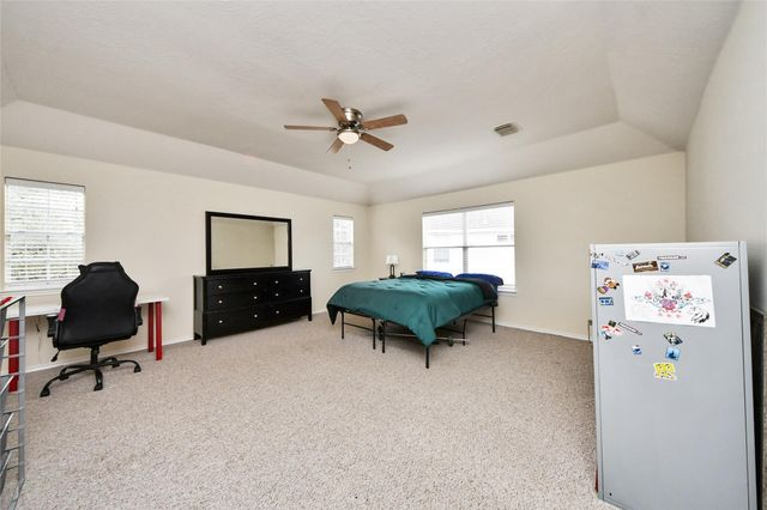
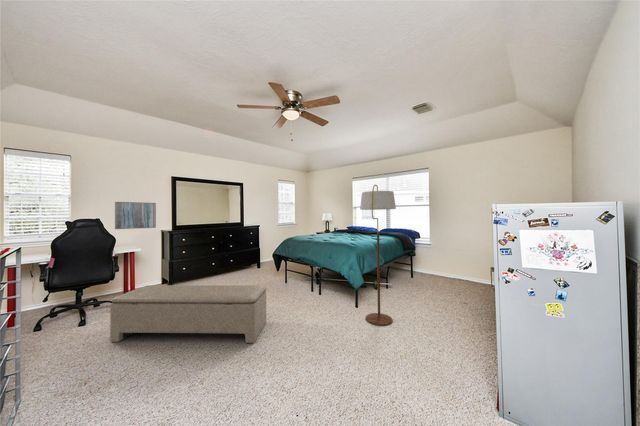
+ floor lamp (377, 252)
+ wall art (136, 215)
+ bench (194, 310)
